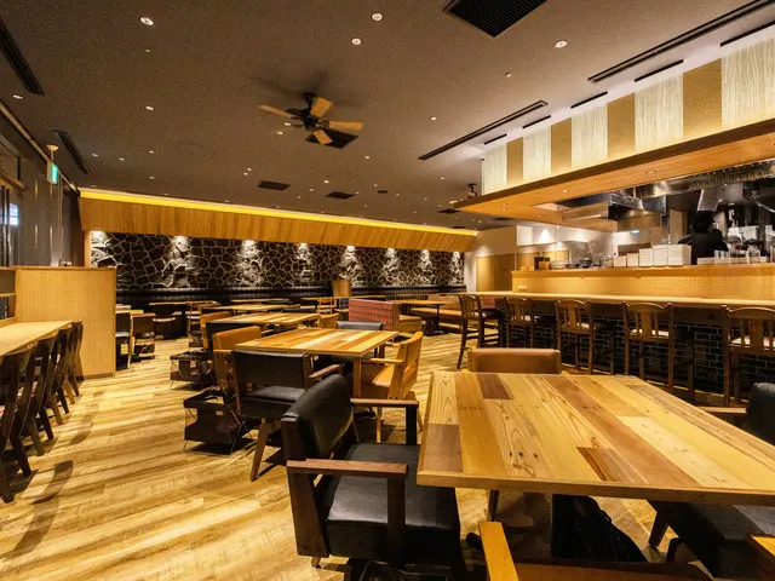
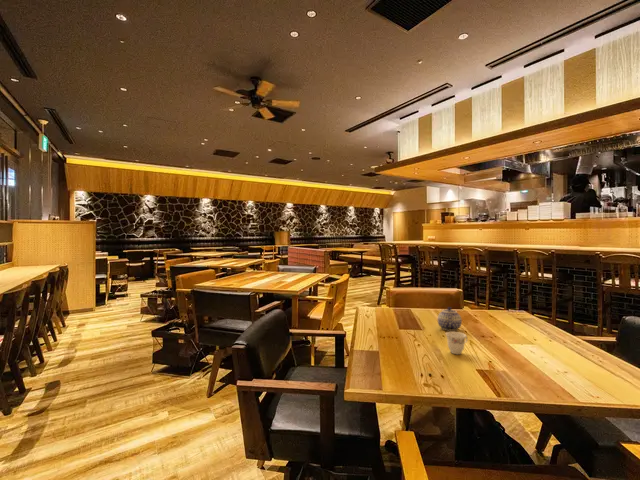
+ teapot (449, 318)
+ teacup (457, 343)
